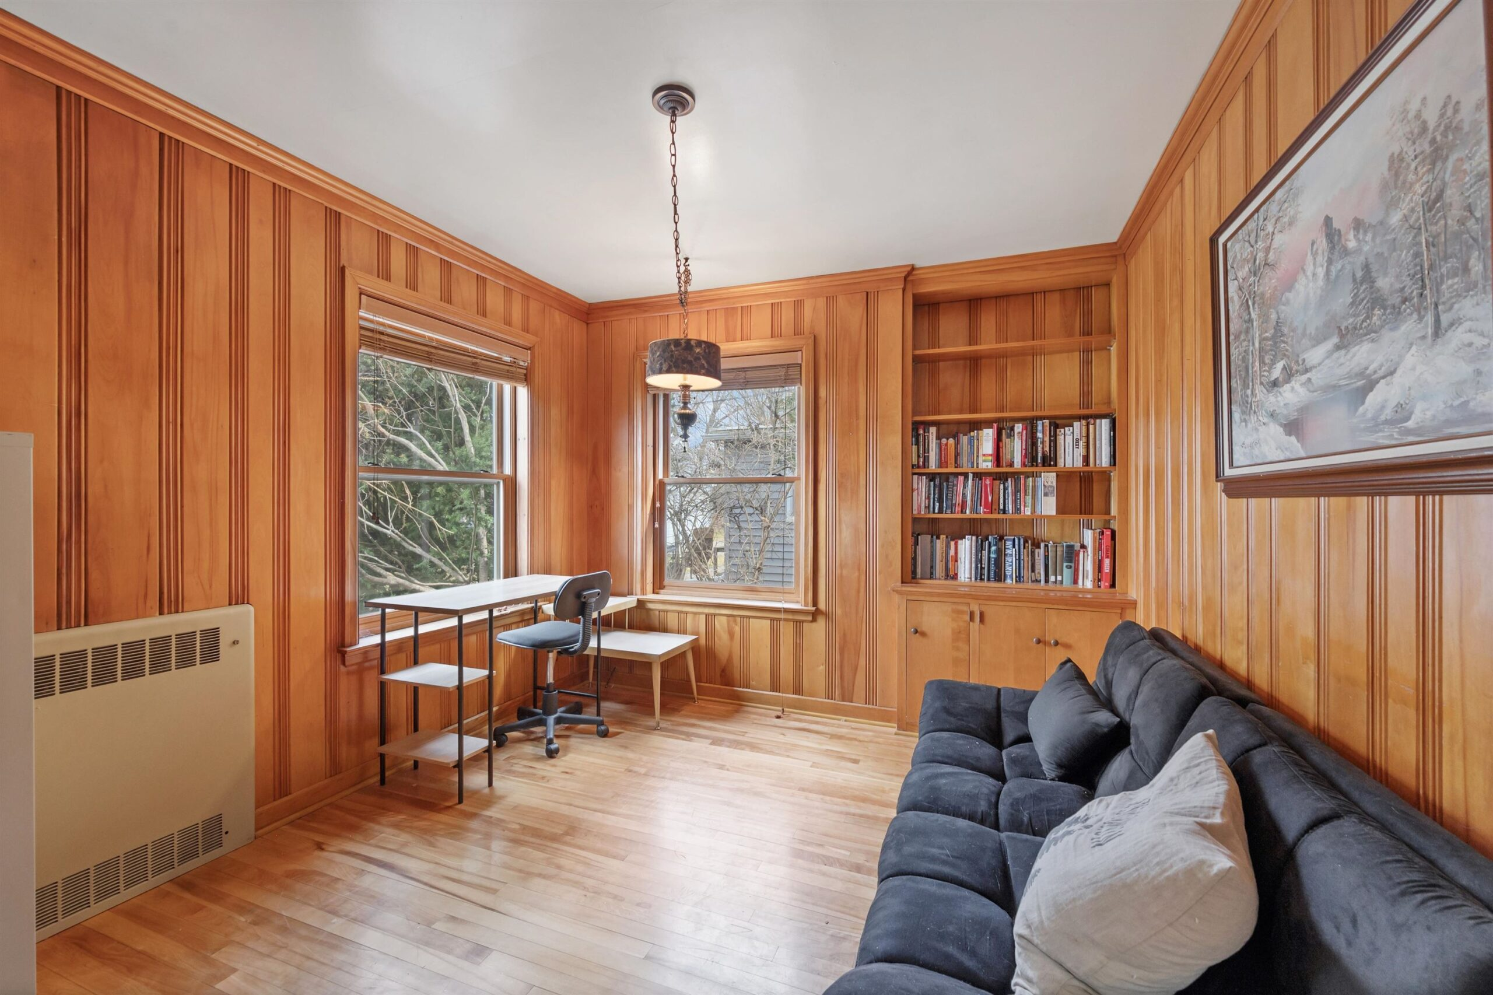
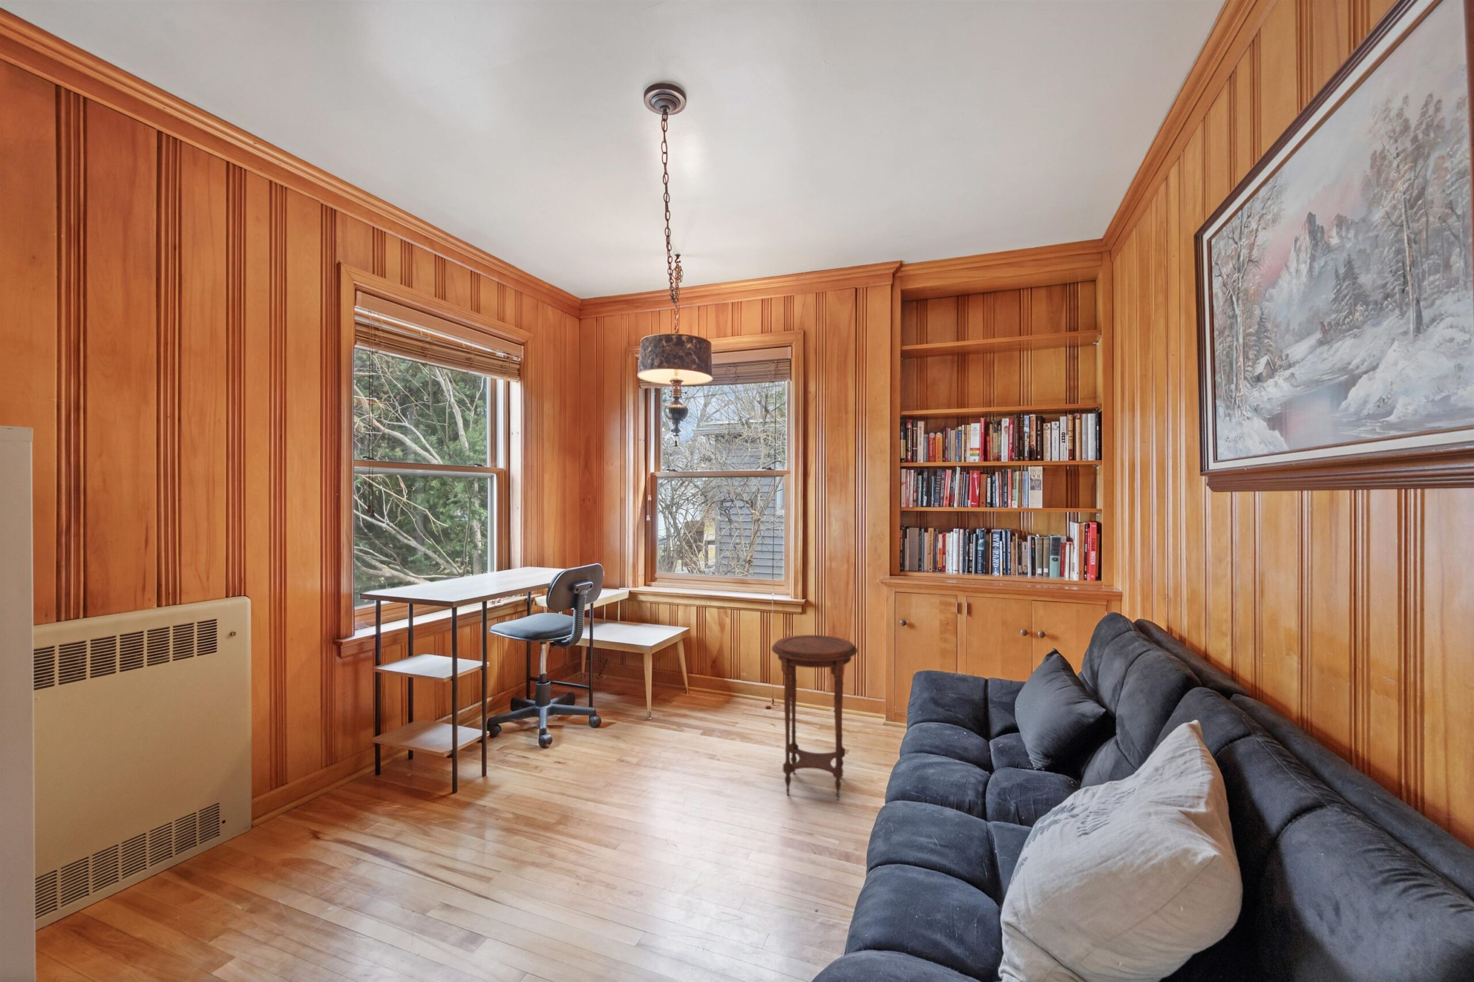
+ side table (796, 715)
